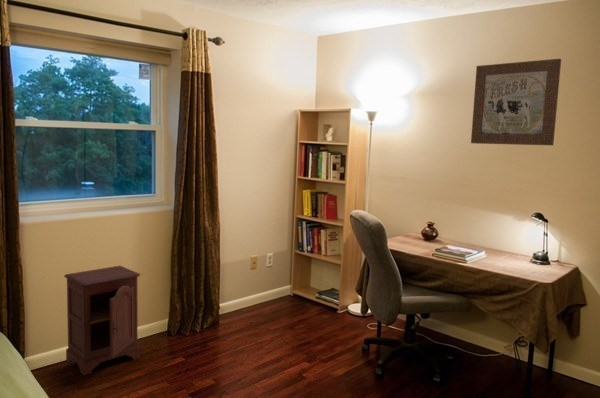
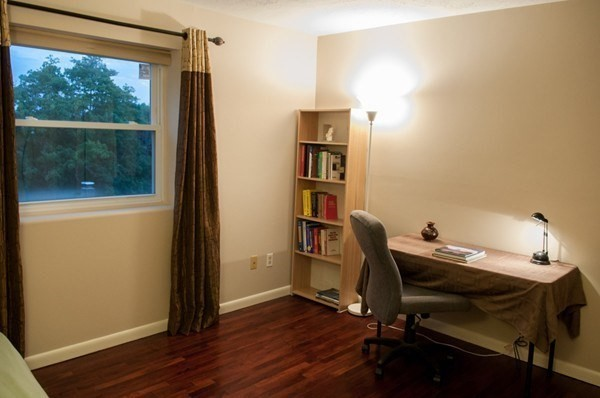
- nightstand (109, 320)
- wall art (513, 103)
